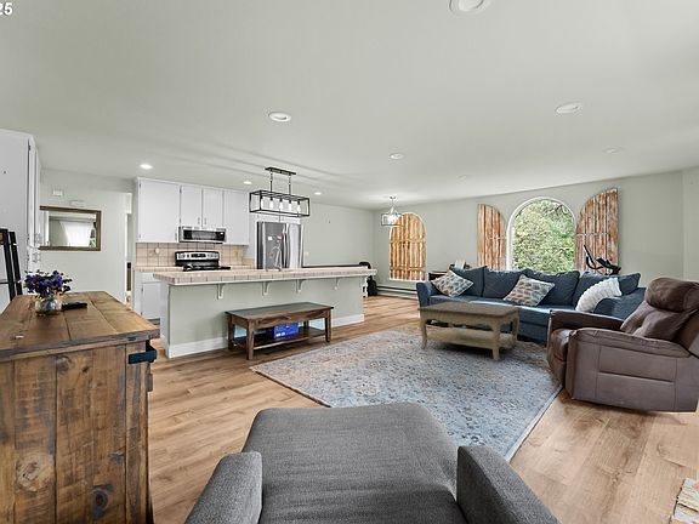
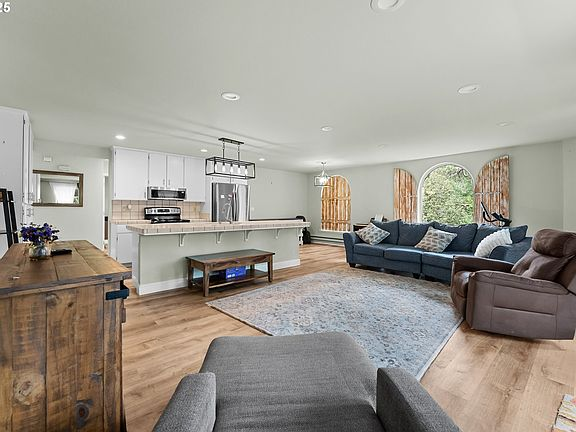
- coffee table (470, 324)
